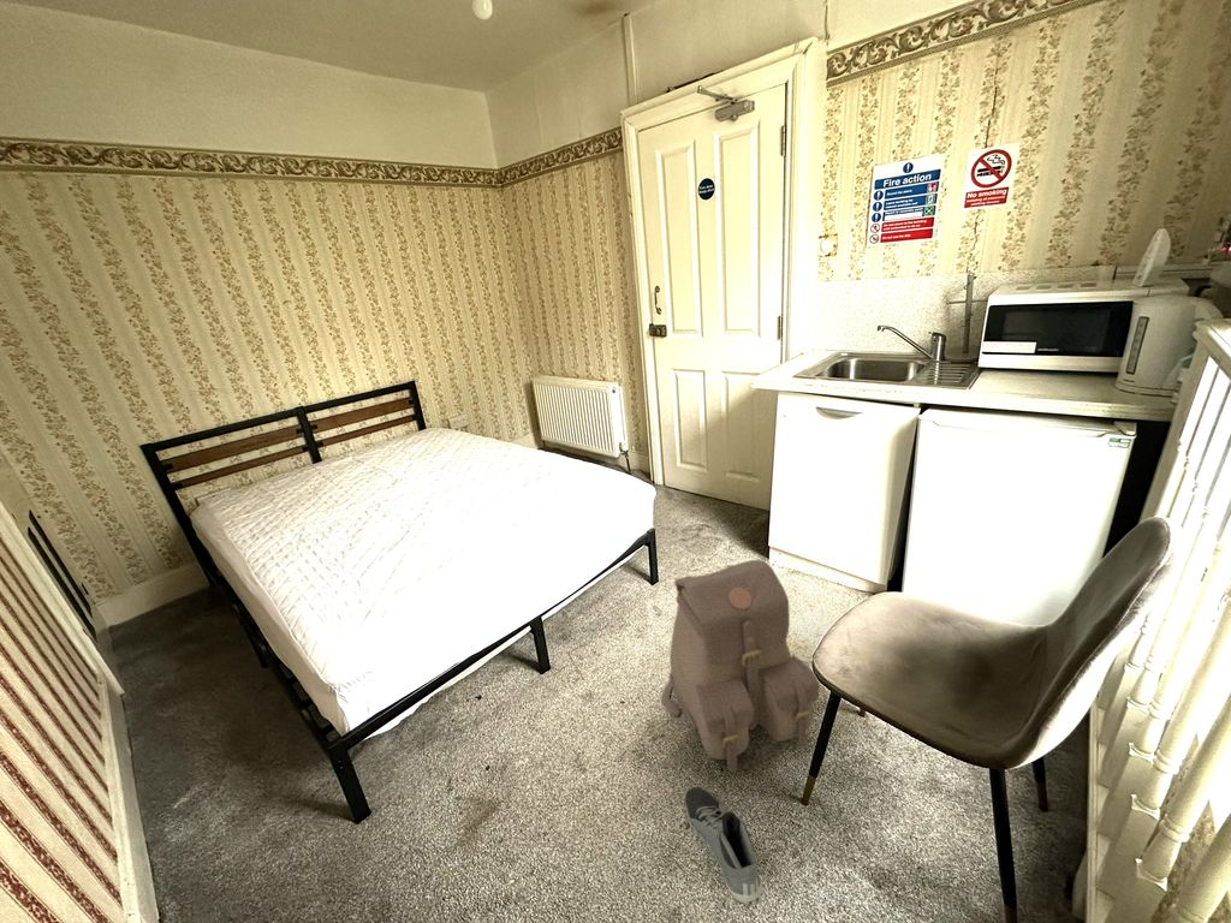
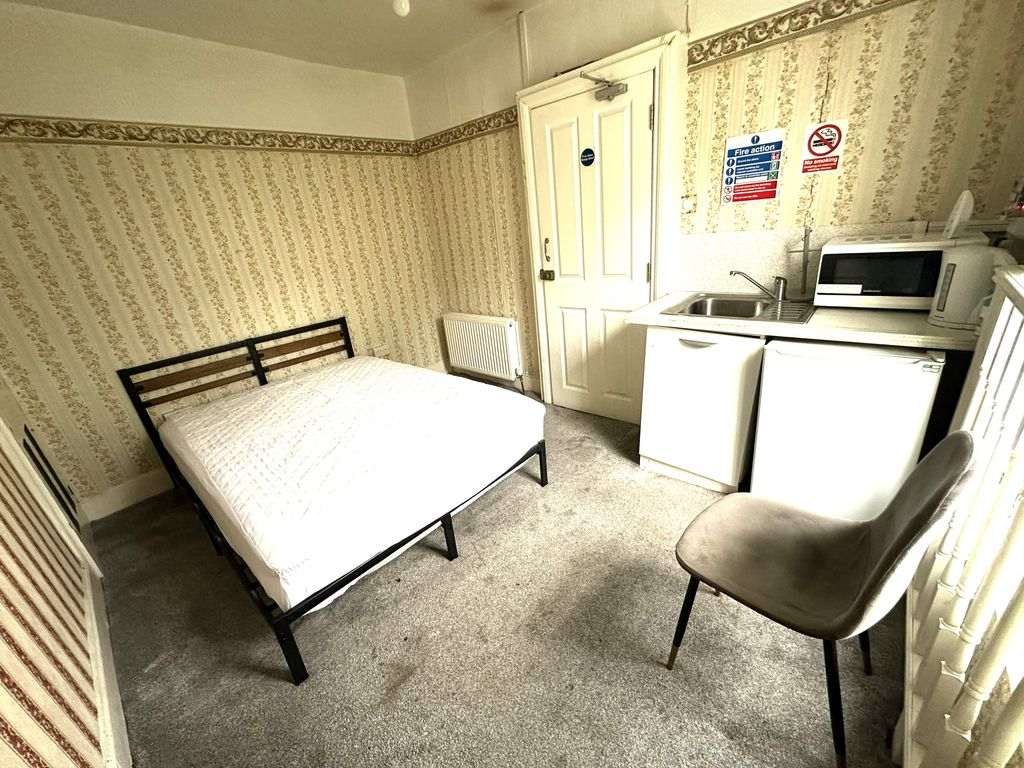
- backpack (731, 647)
- sneaker (721, 822)
